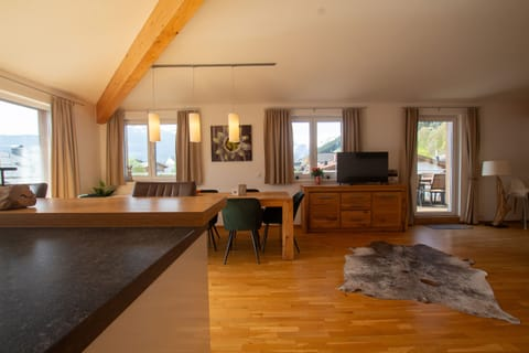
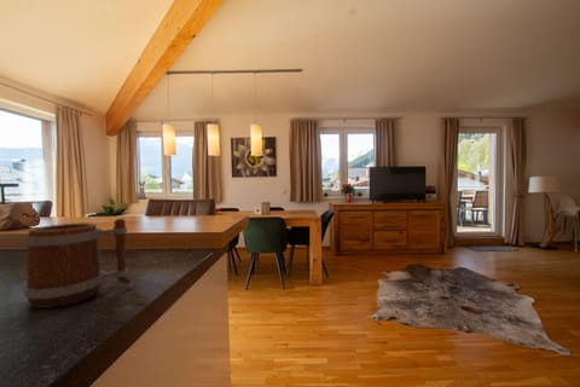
+ mug (81, 258)
